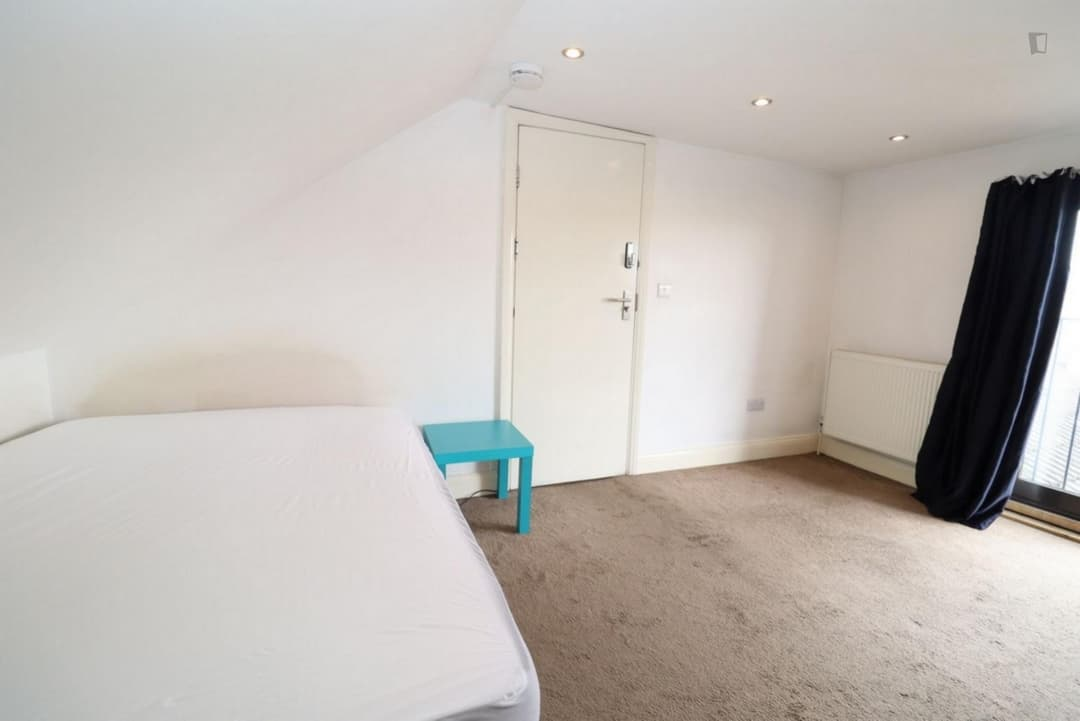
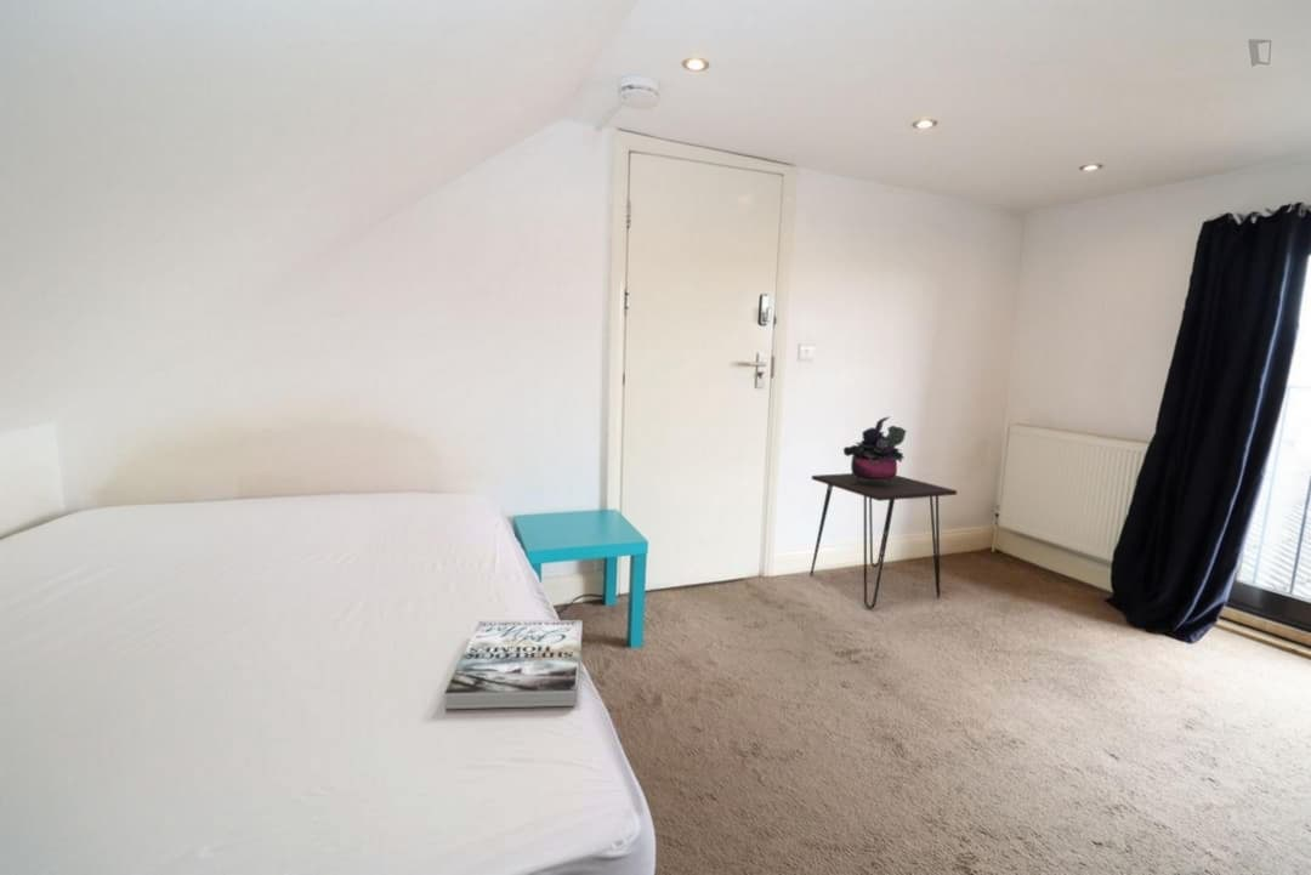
+ potted plant (873, 449)
+ desk (872, 534)
+ book (522, 658)
